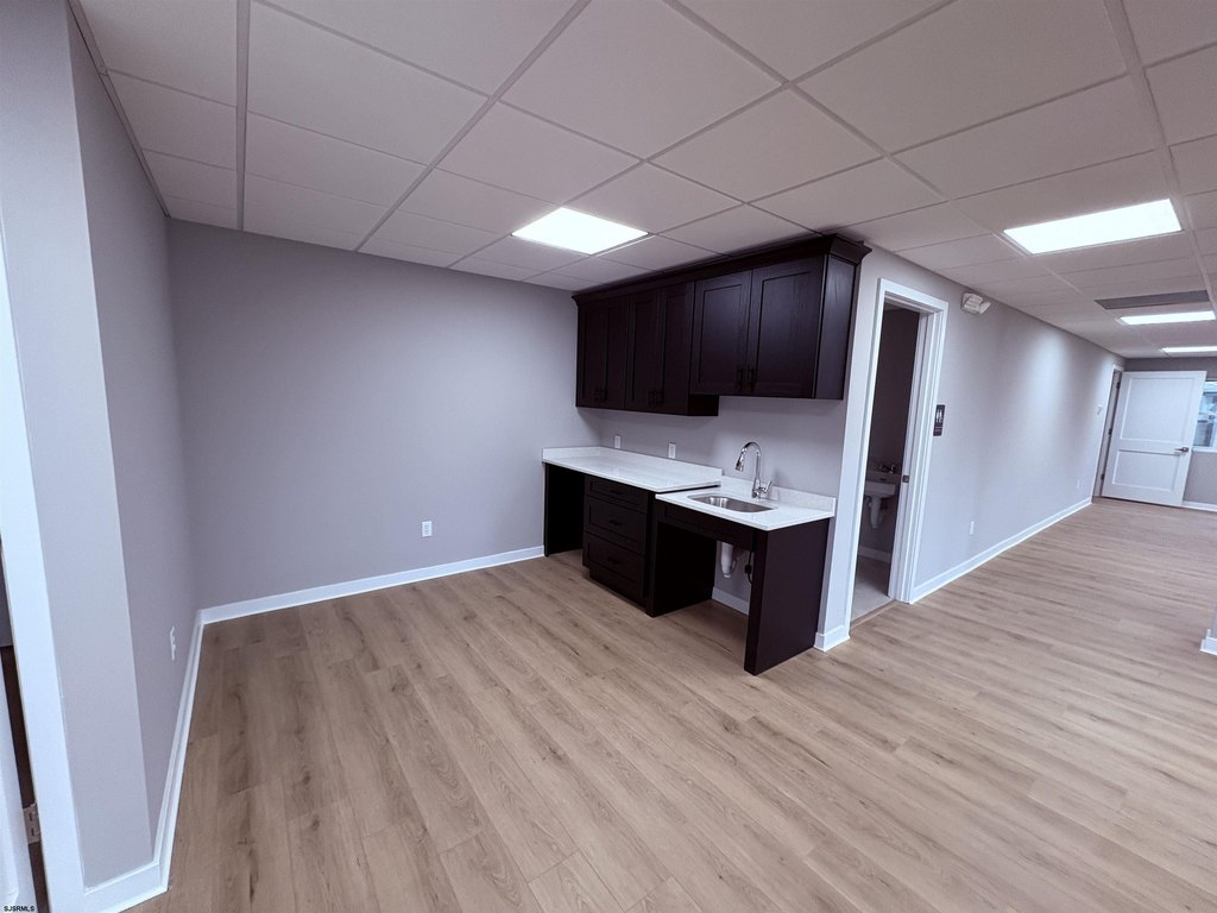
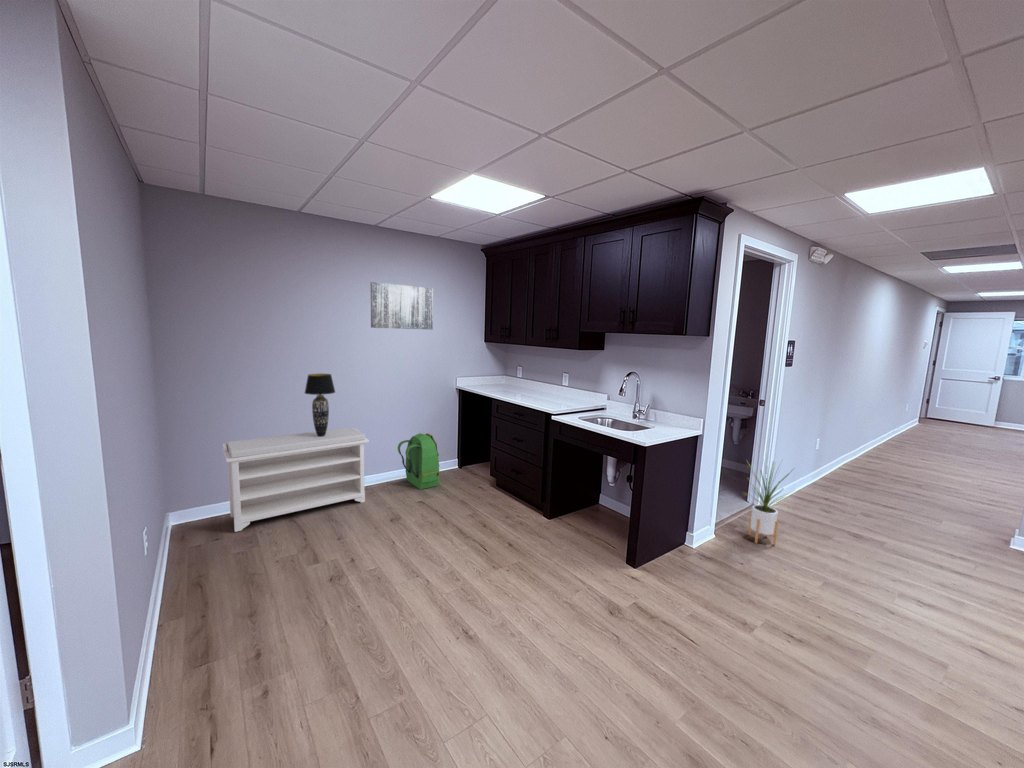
+ table lamp (320, 405)
+ backpack (419, 459)
+ bench (300, 473)
+ house plant (765, 498)
+ wall art (403, 307)
